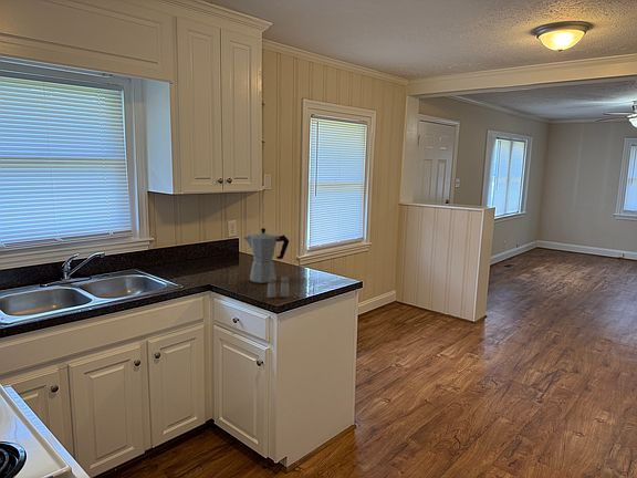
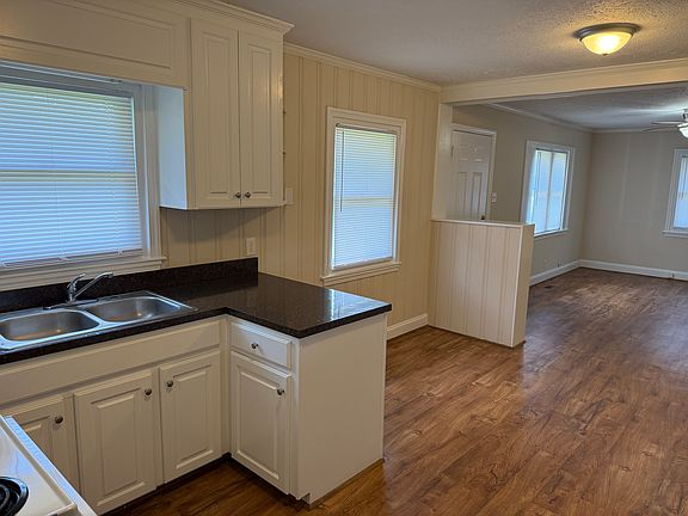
- moka pot (265, 253)
- salt and pepper shaker (281, 287)
